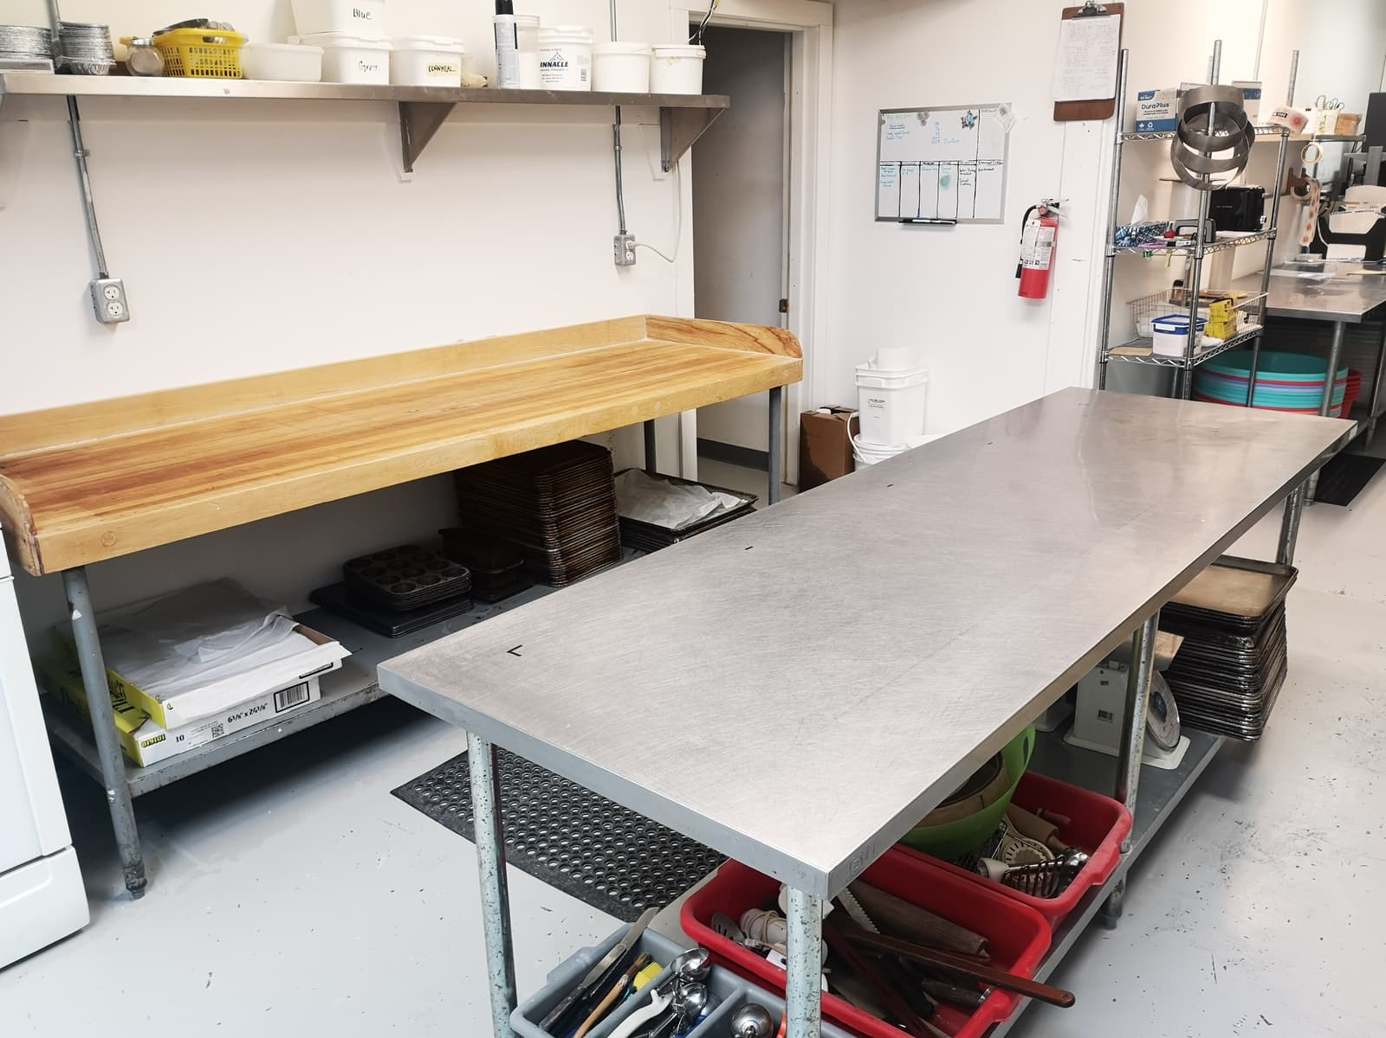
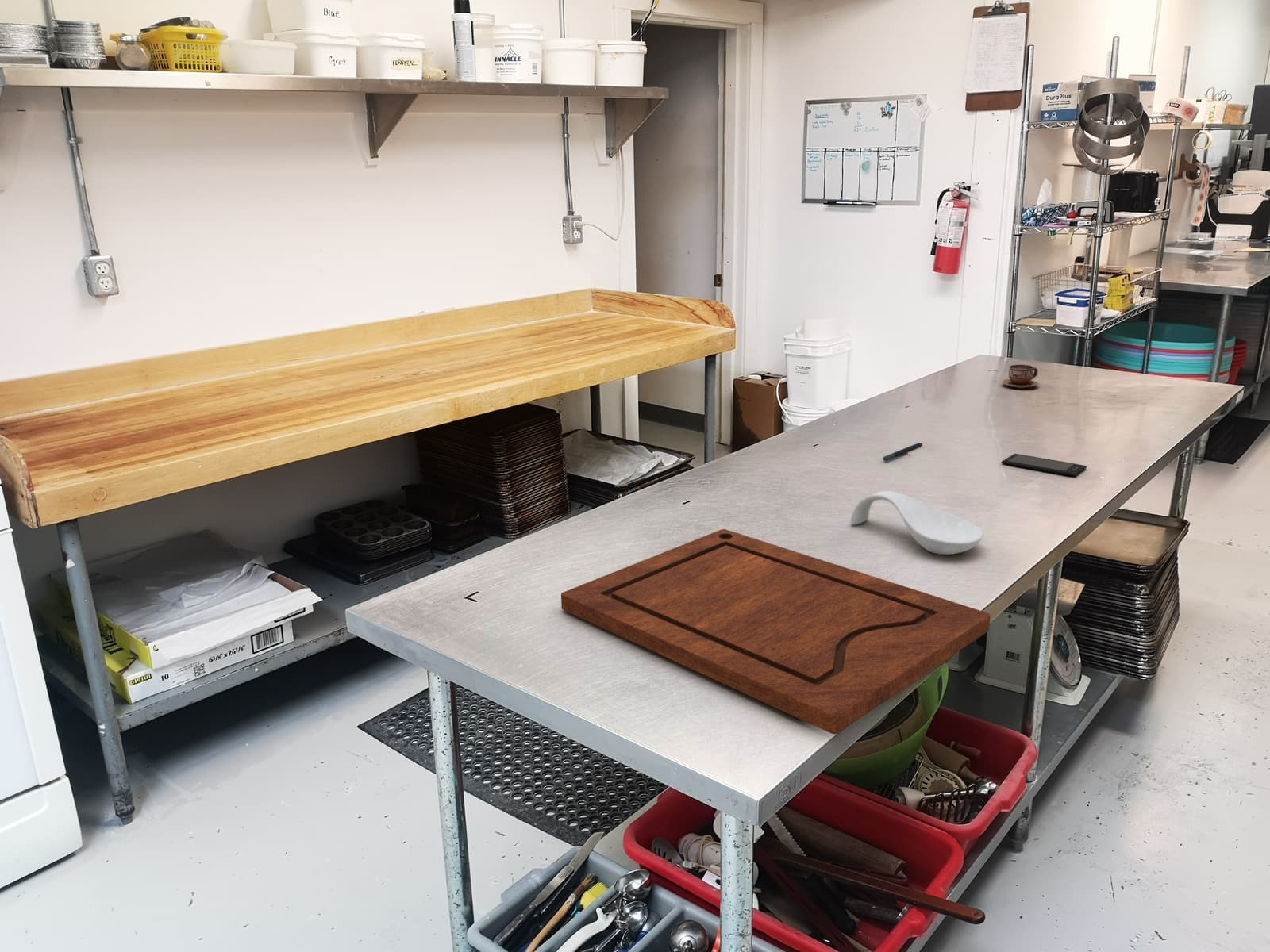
+ pen (903, 451)
+ spoon rest (914, 520)
+ cutting board (768, 611)
+ cup (1022, 376)
+ smartphone (1043, 464)
